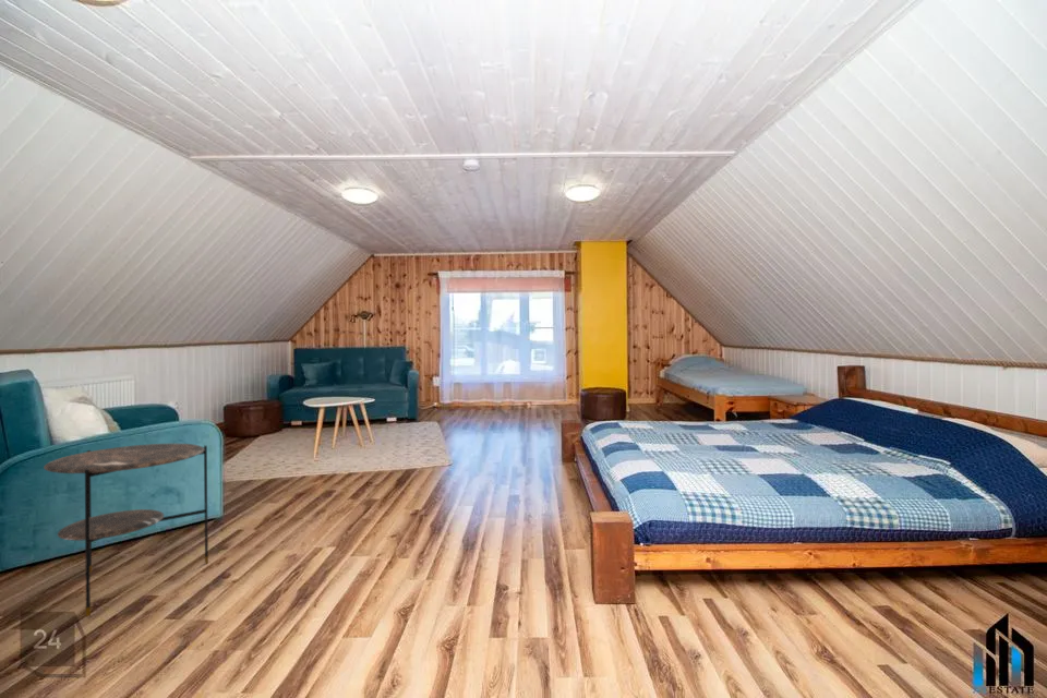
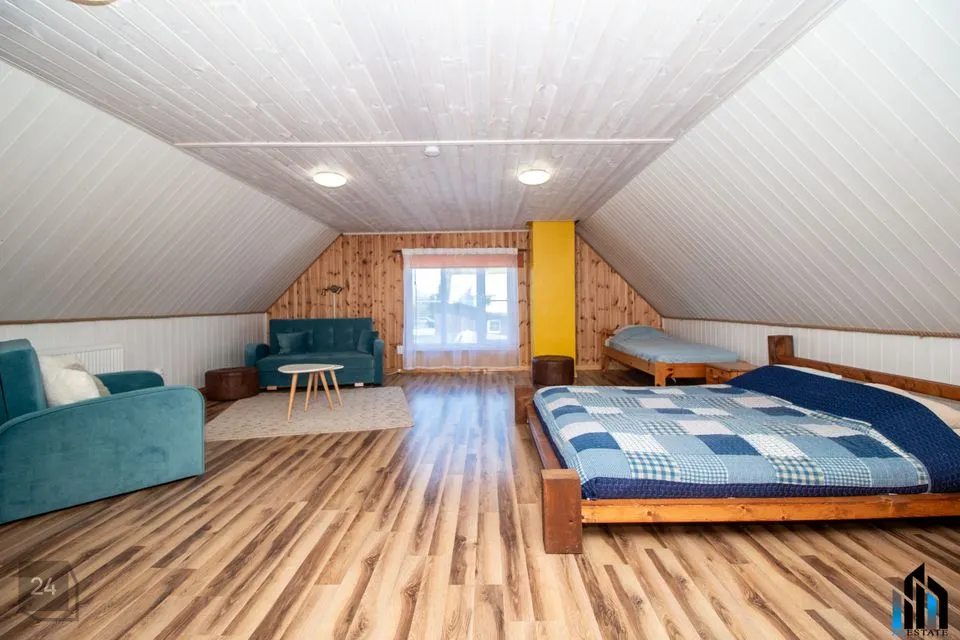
- side table (132, 517)
